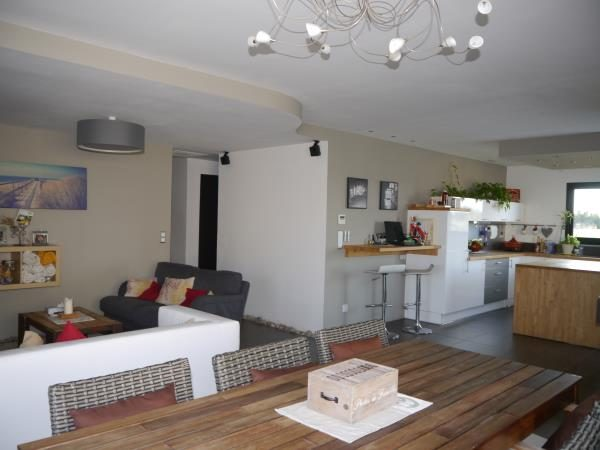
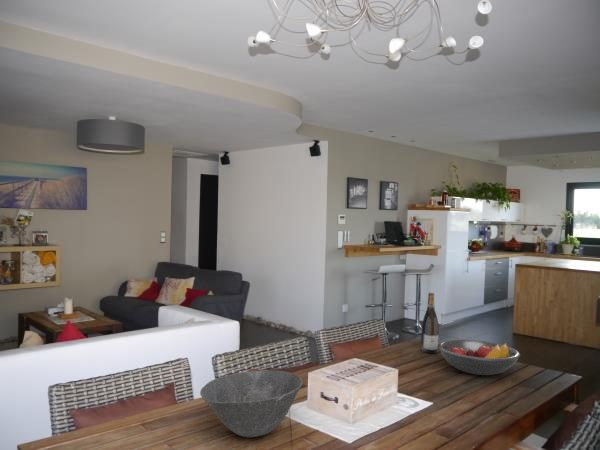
+ fruit bowl (477, 356)
+ wine bottle (430, 322)
+ bowl (251, 405)
